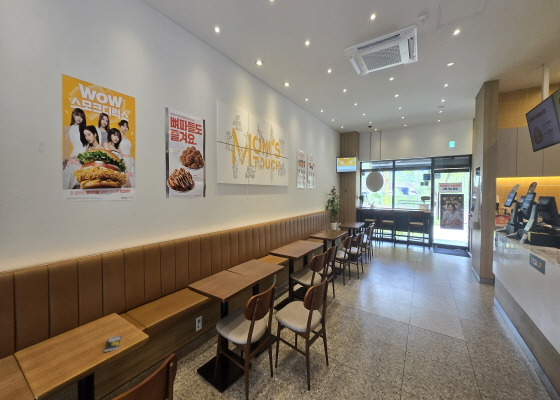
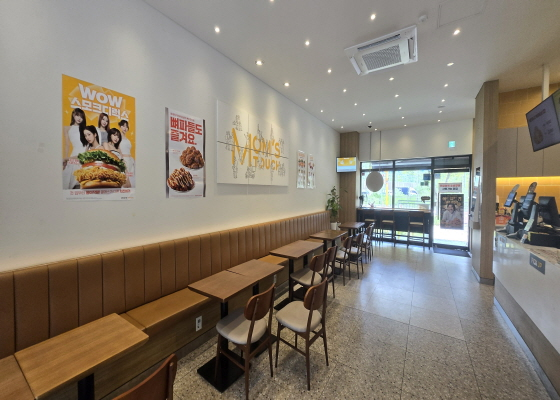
- smartphone (113, 343)
